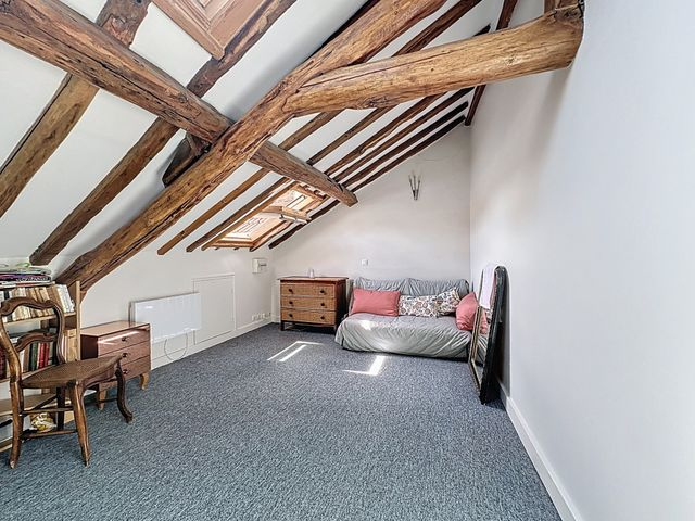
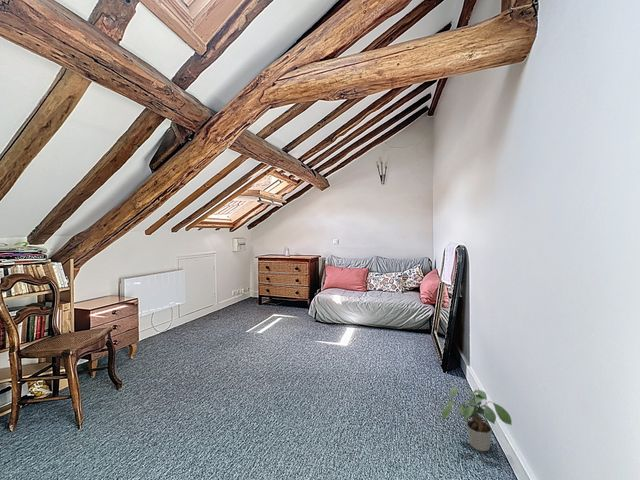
+ potted plant (470, 417)
